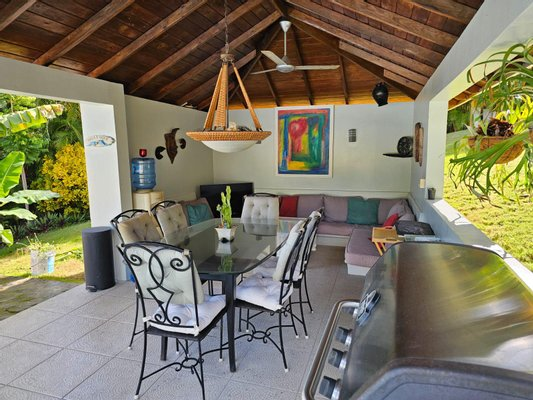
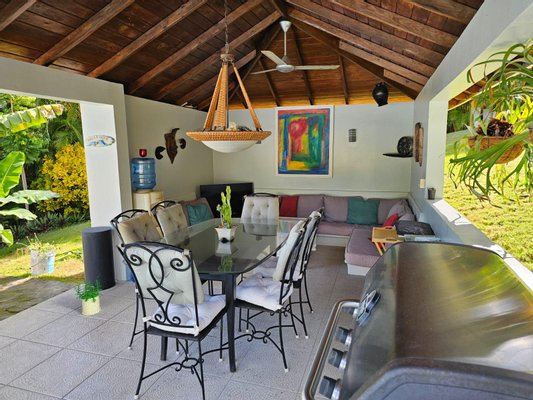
+ potted plant (88, 297)
